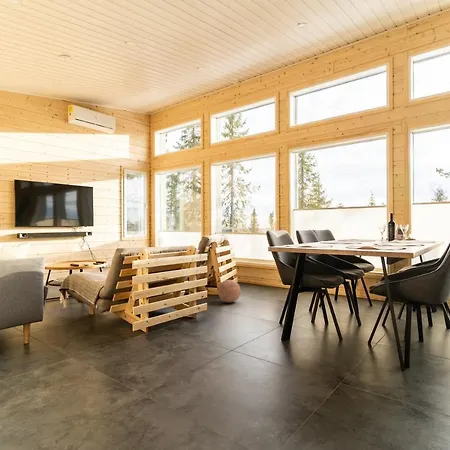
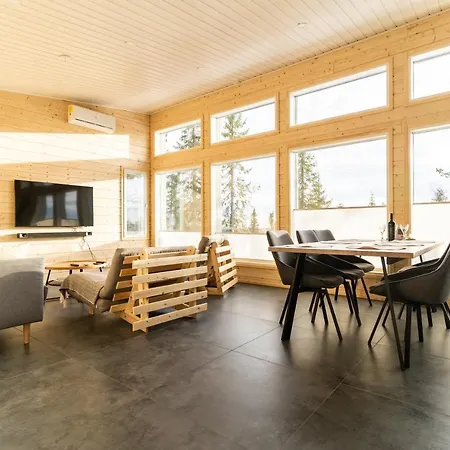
- decorative ball (229, 291)
